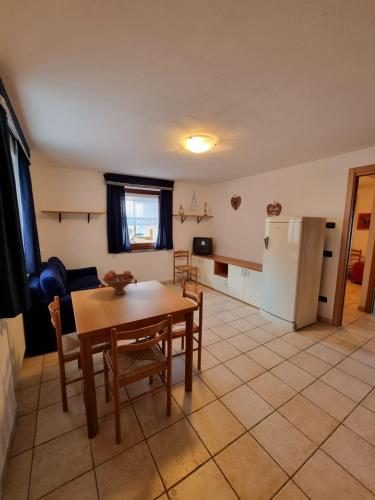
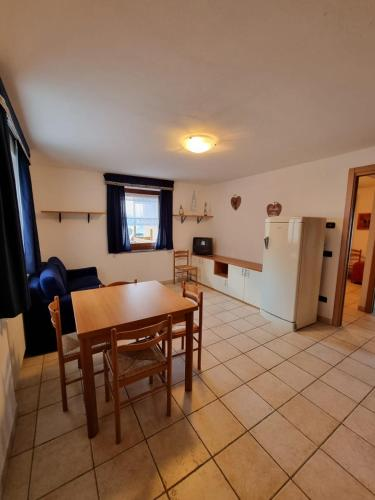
- fruit bowl (119, 282)
